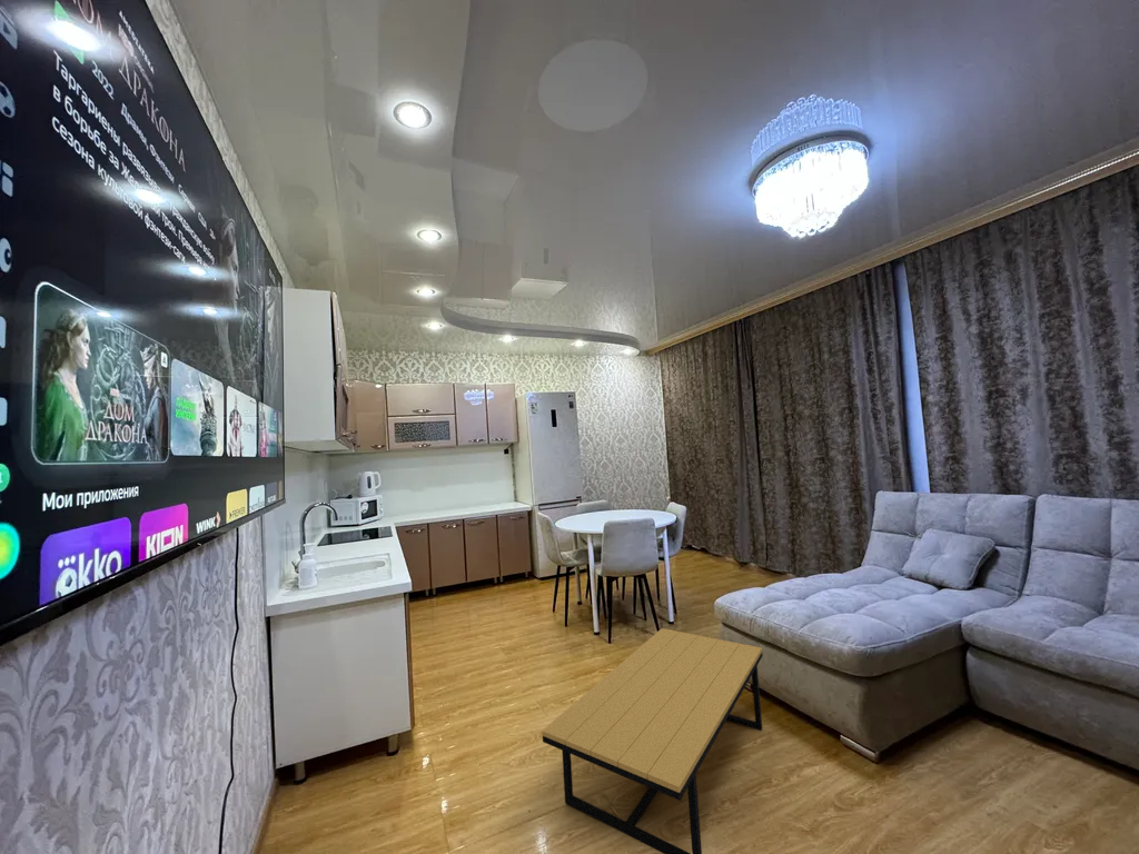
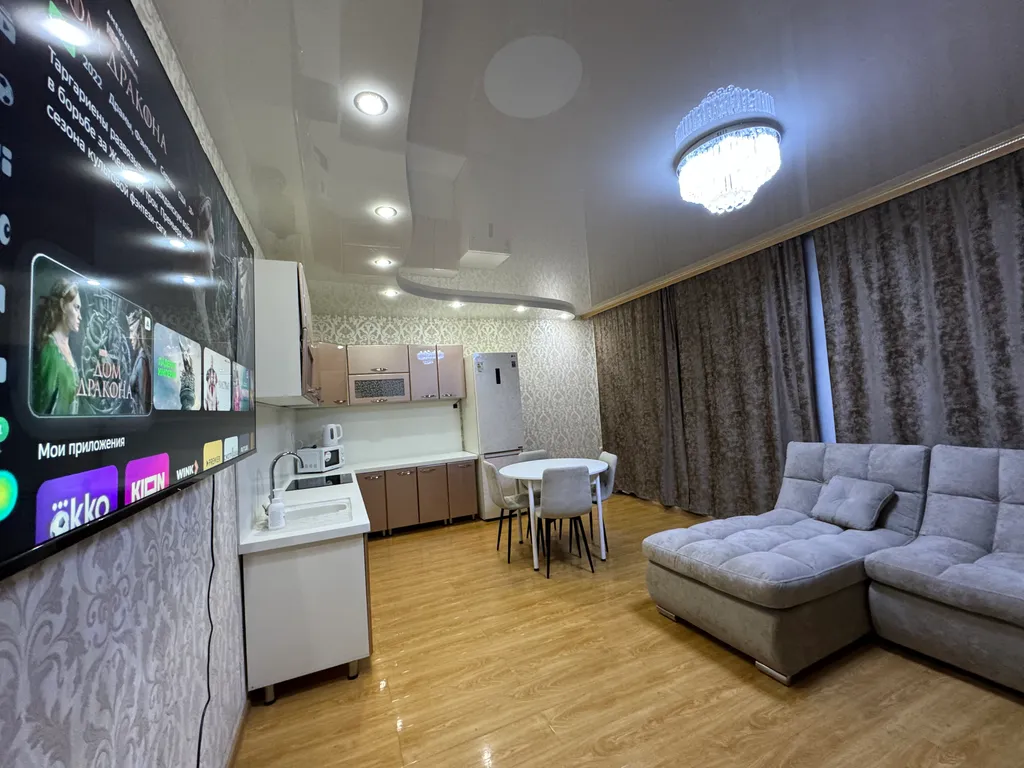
- coffee table (670, 722)
